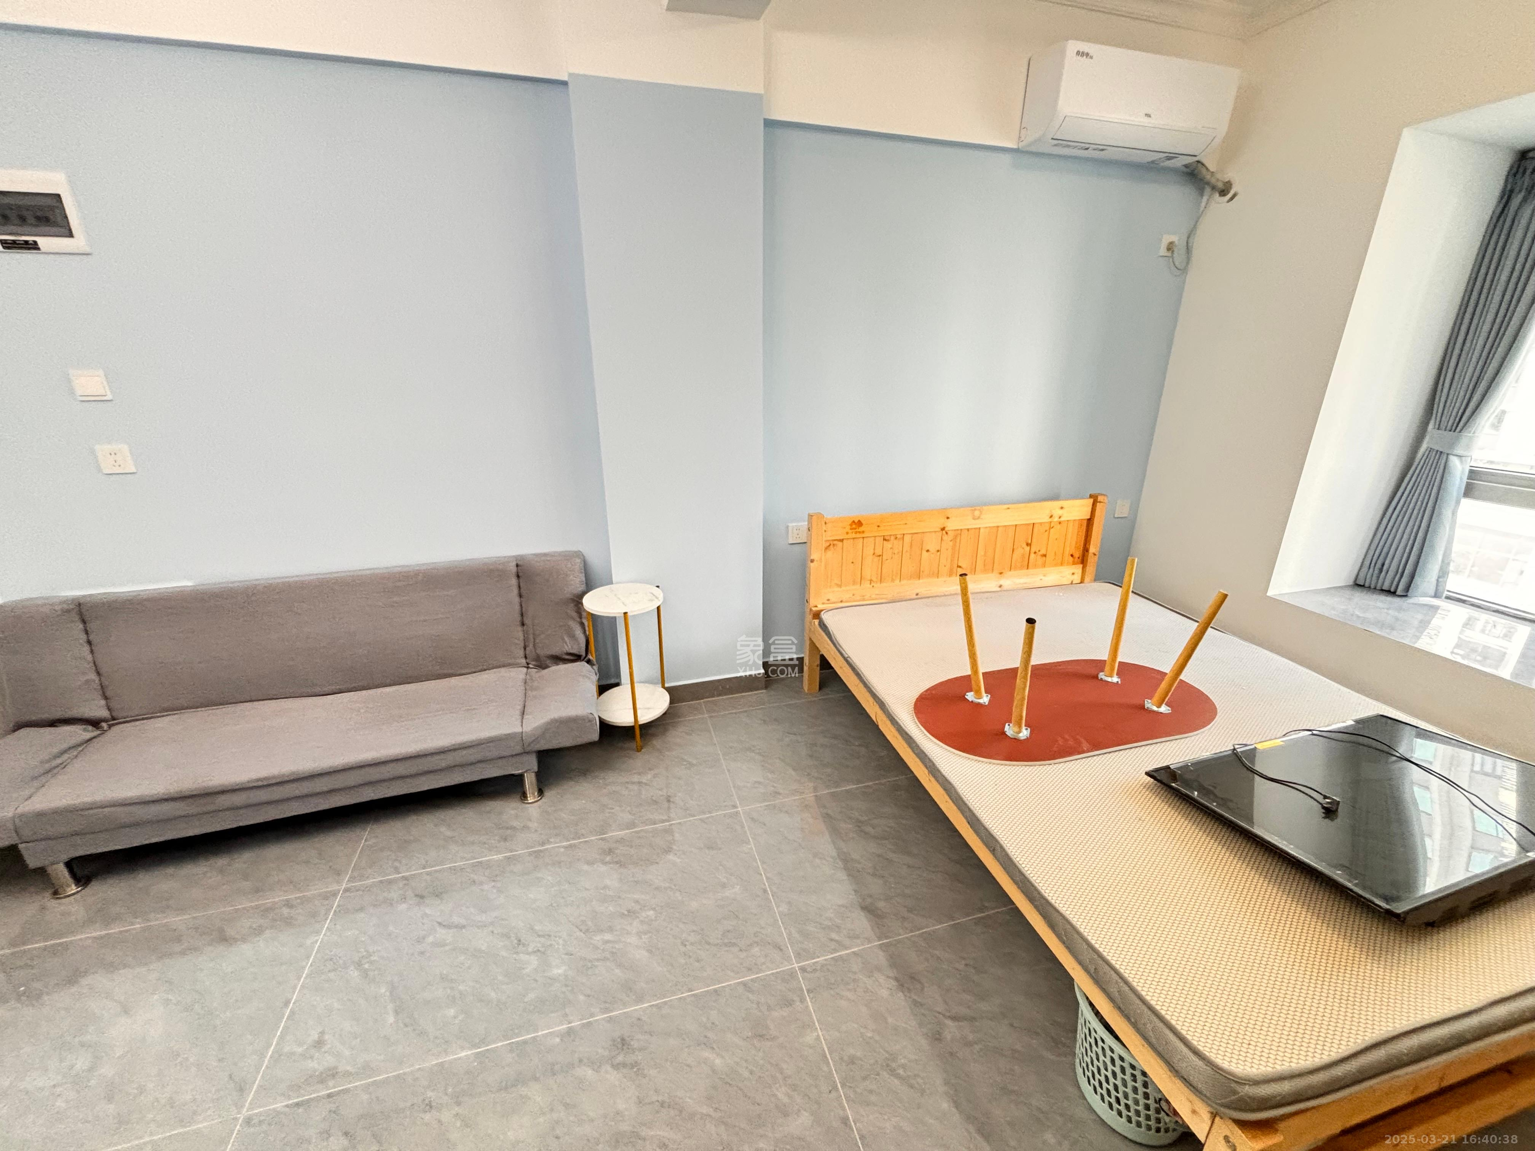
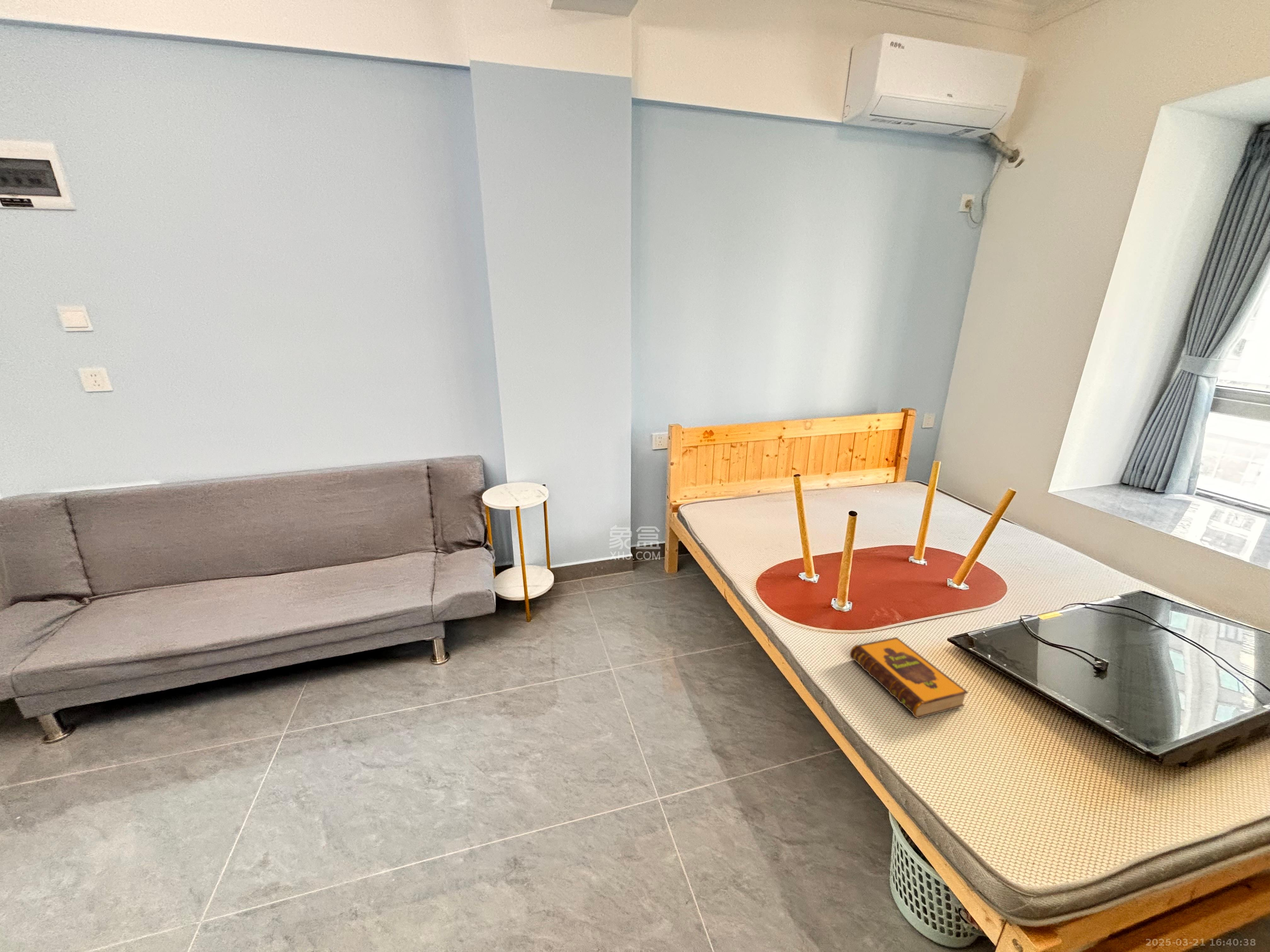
+ hardback book (904, 675)
